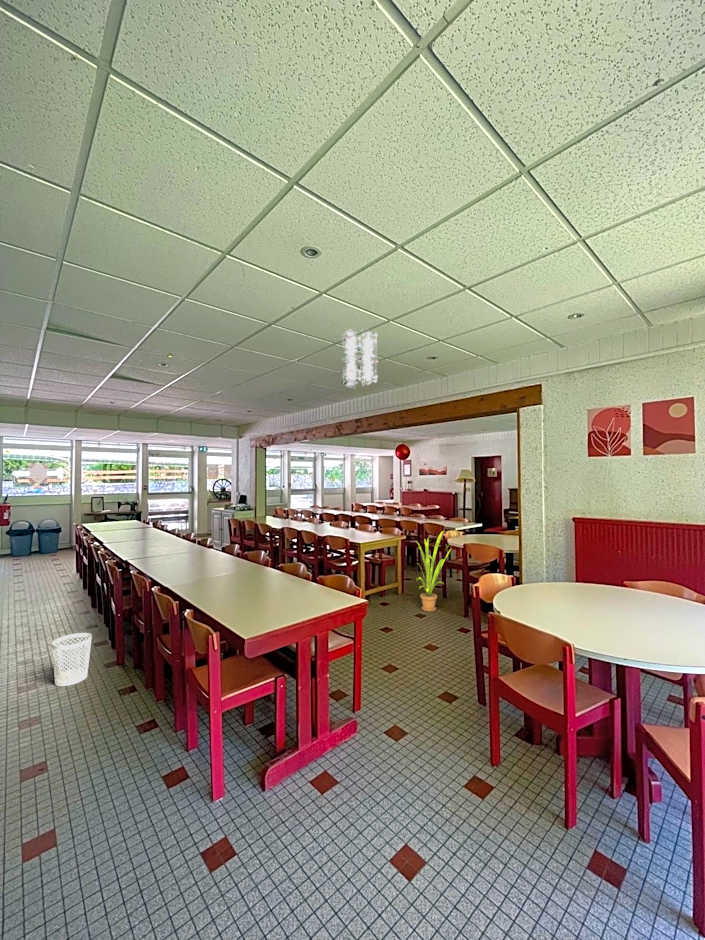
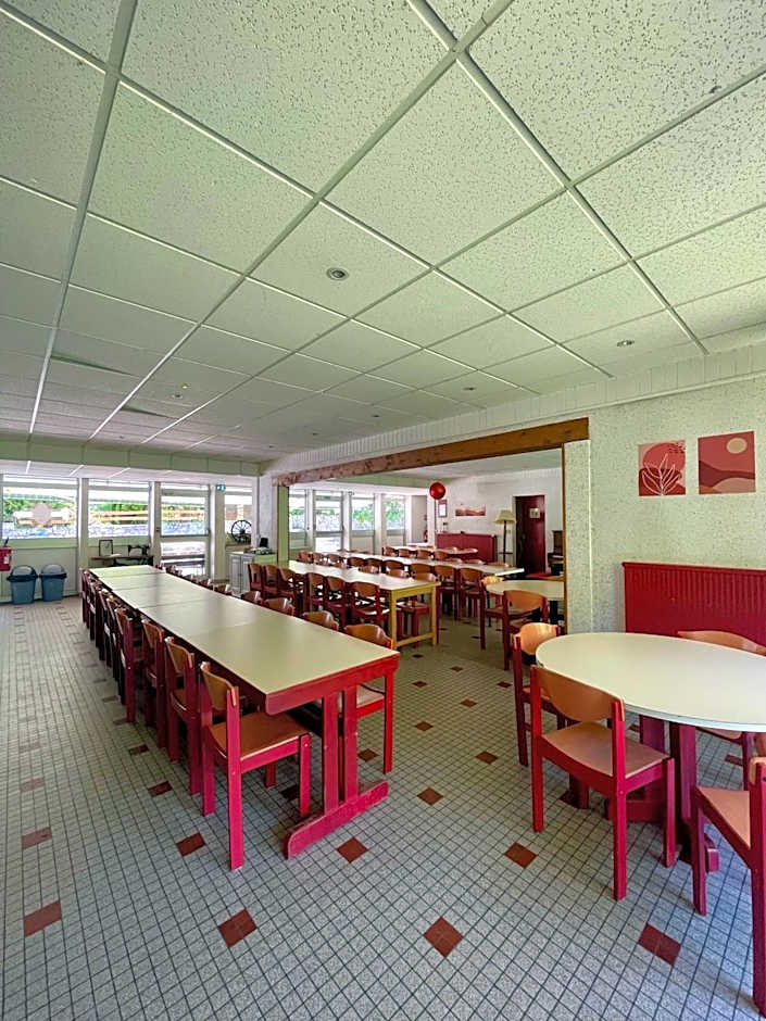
- ceiling light (359, 358)
- wastebasket (72, 659)
- house plant (429, 570)
